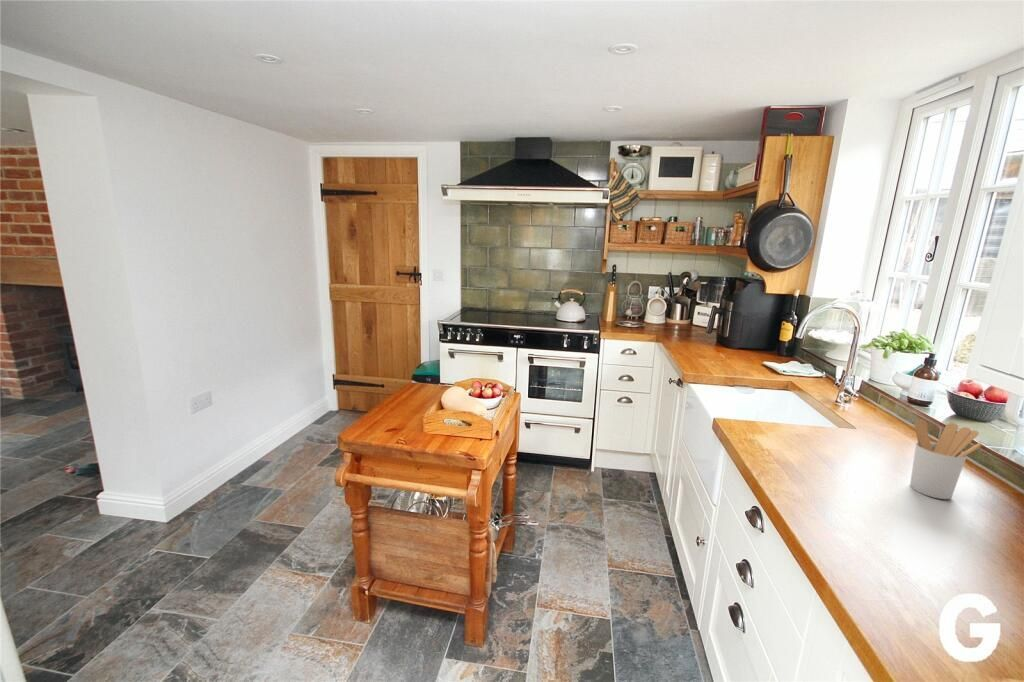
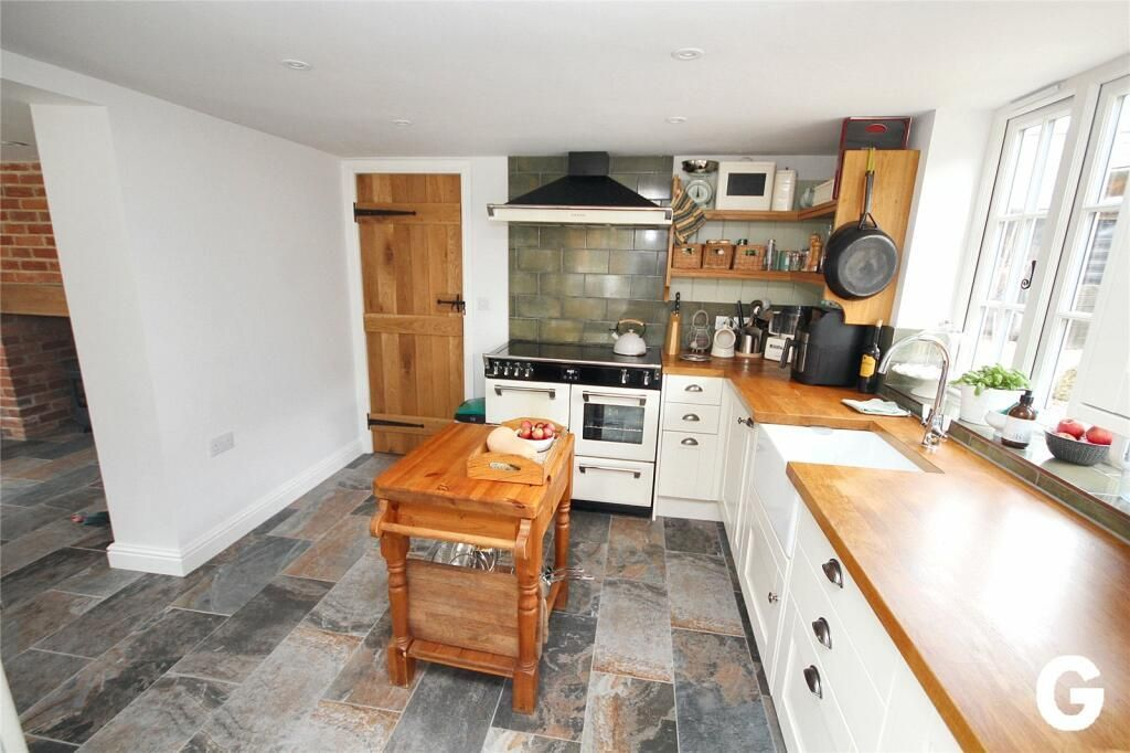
- utensil holder (943, 458)
